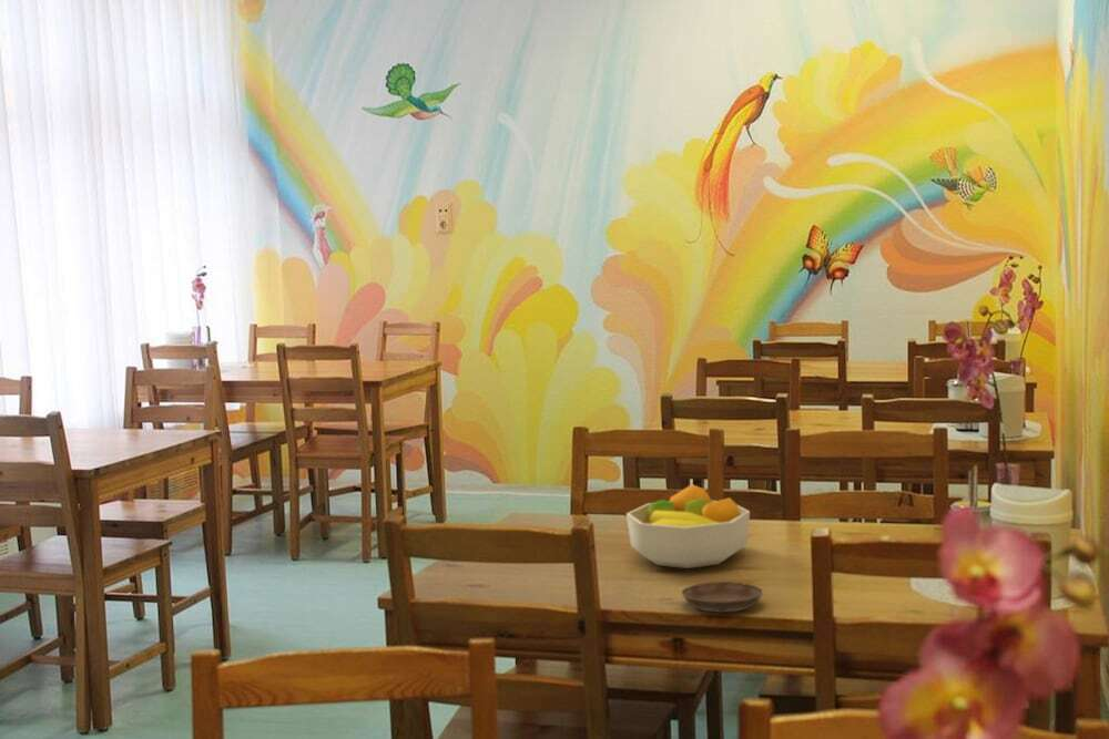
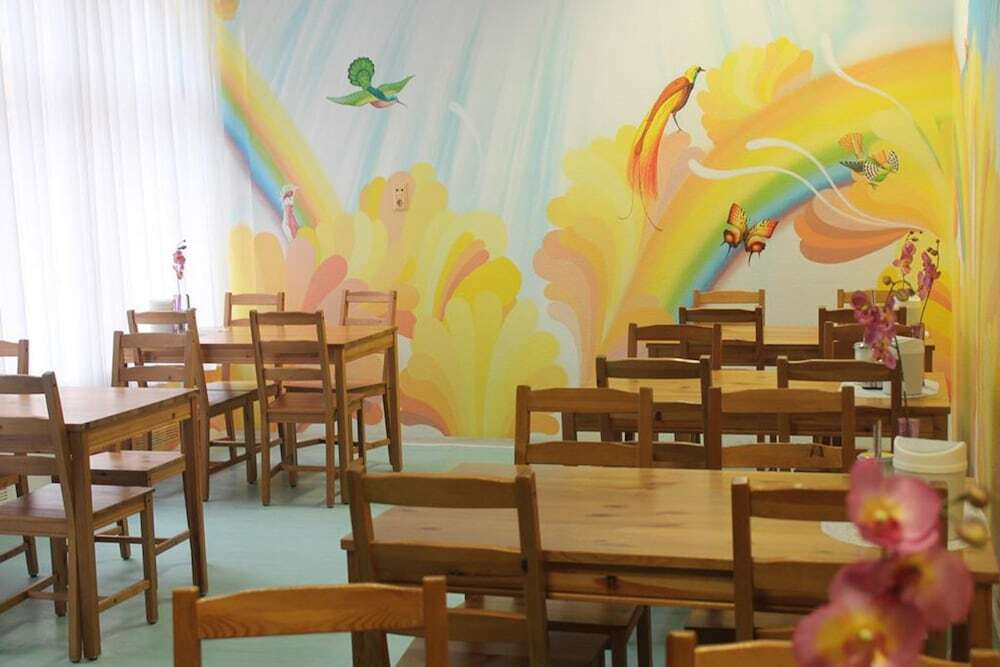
- fruit bowl (688, 524)
- saucer (722, 597)
